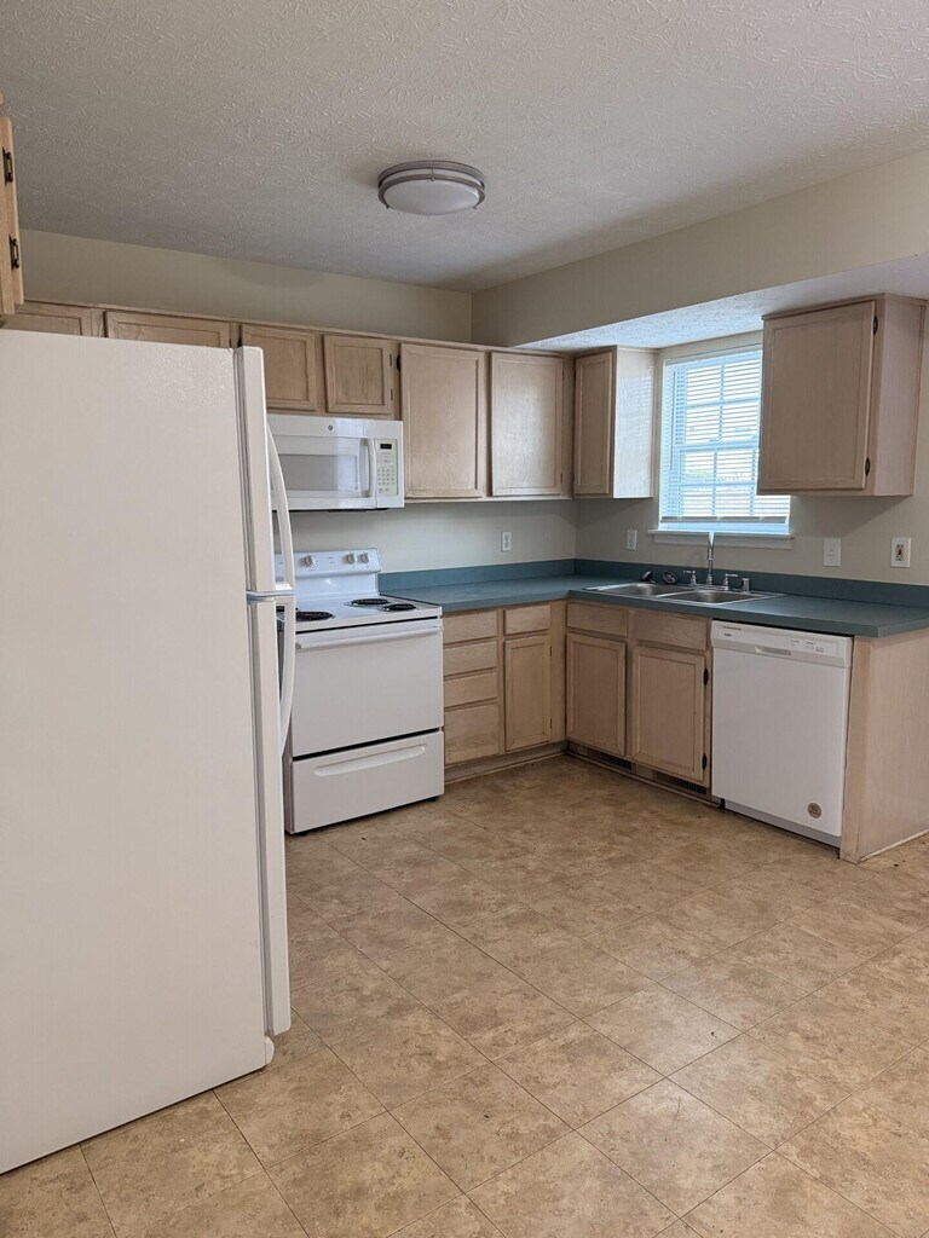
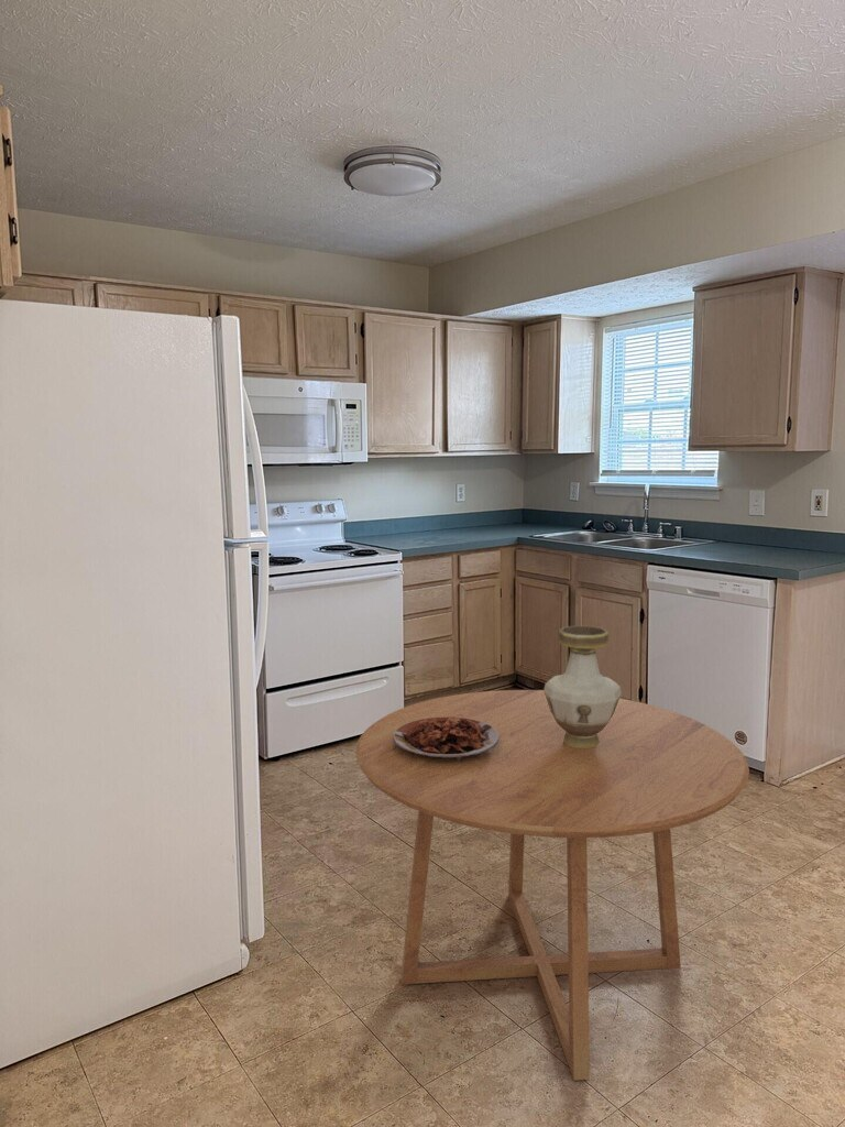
+ food plate (446, 731)
+ vase (582, 686)
+ dining table (523, 860)
